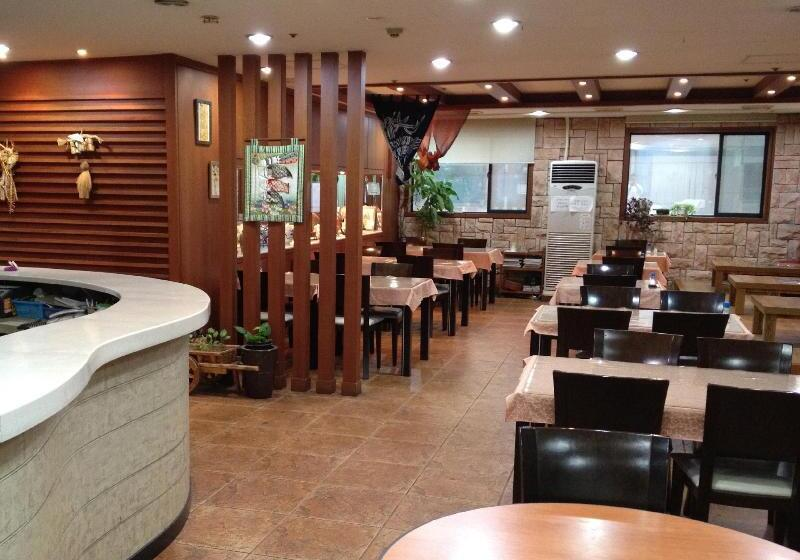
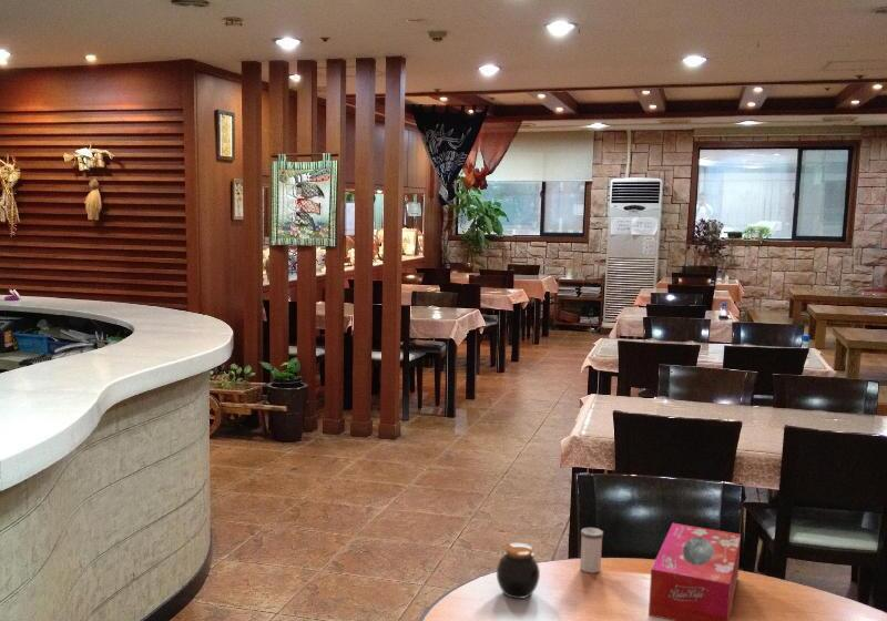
+ tissue box (696, 572)
+ salt shaker (591, 550)
+ jar (518, 570)
